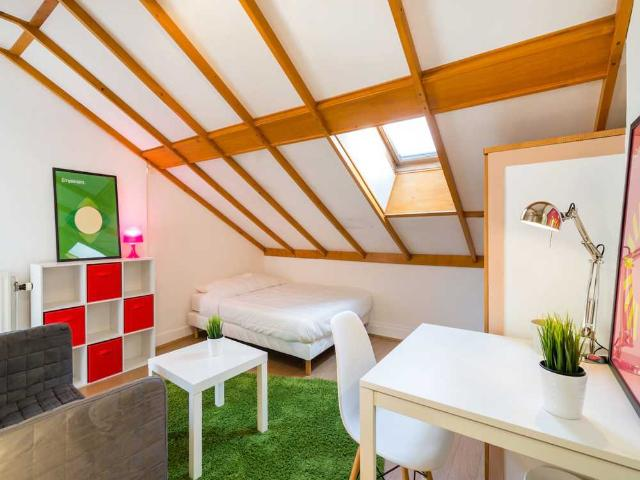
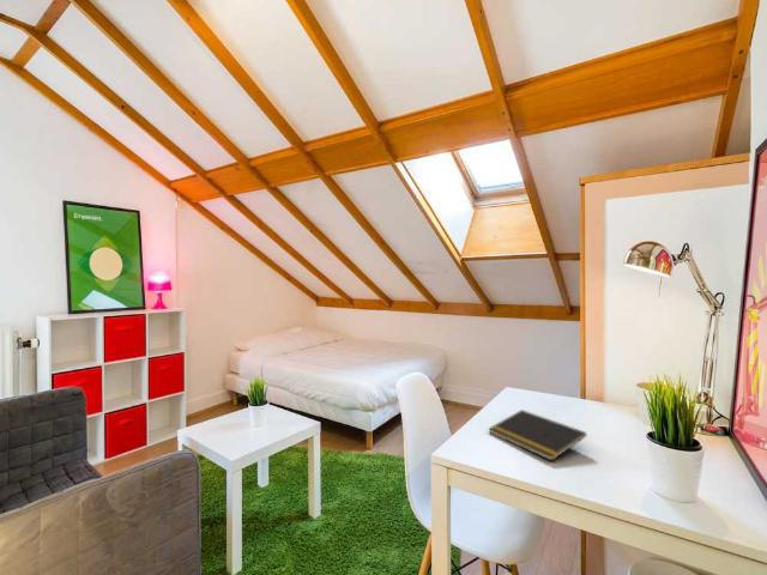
+ notepad (535, 431)
